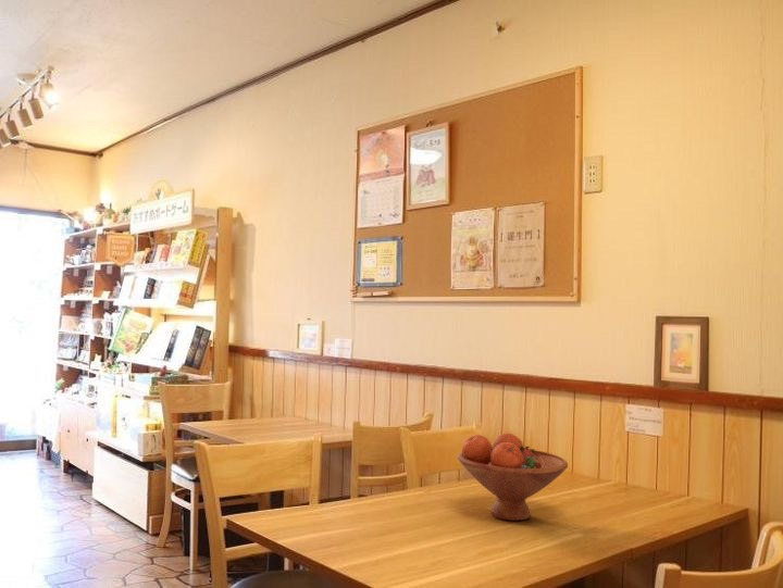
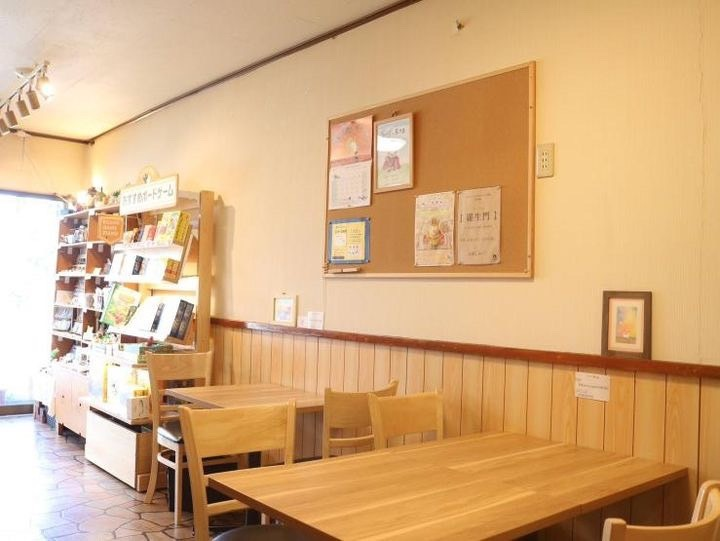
- fruit bowl (511, 475)
